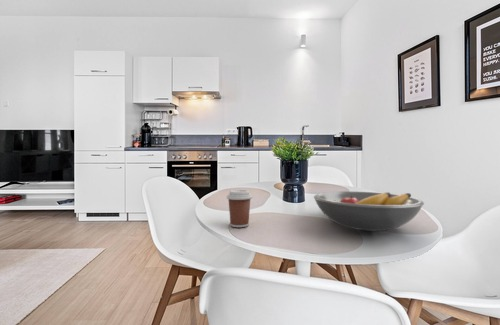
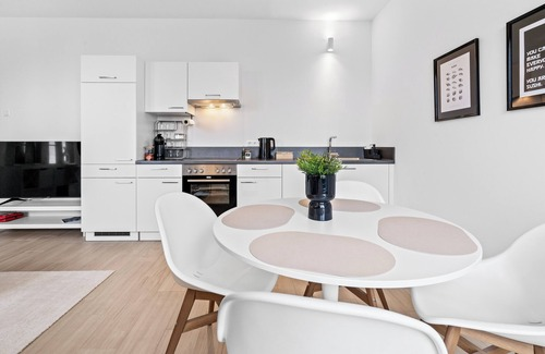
- fruit bowl (364, 208)
- coffee cup (239, 207)
